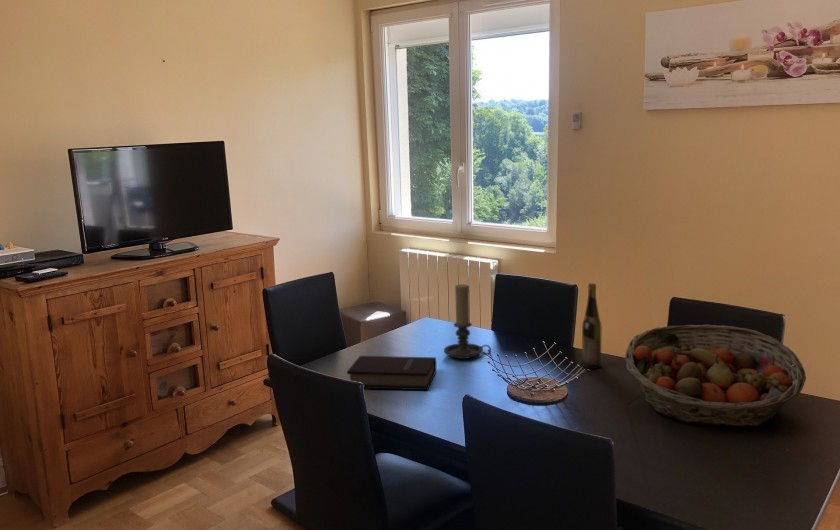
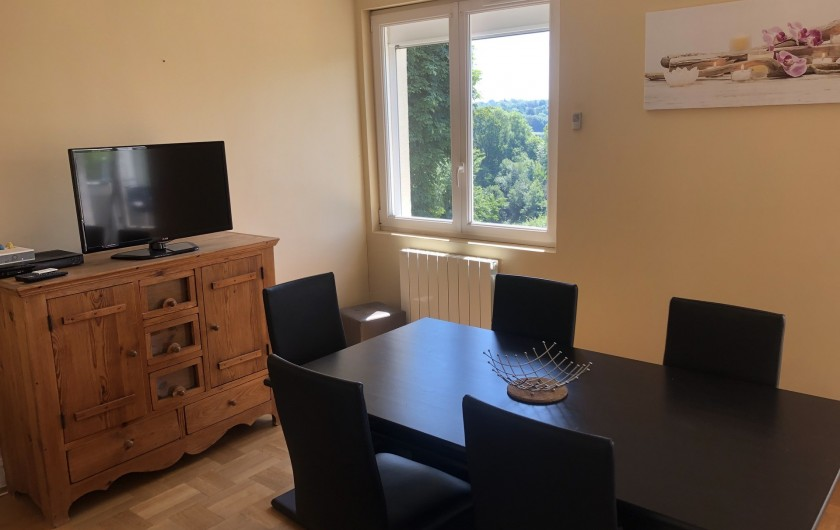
- candle holder (466, 319)
- fruit basket (710, 373)
- book (393, 371)
- wine bottle (591, 325)
